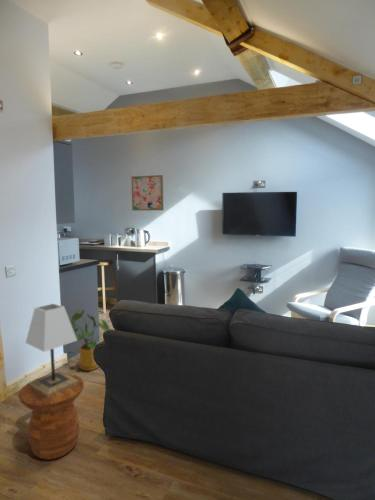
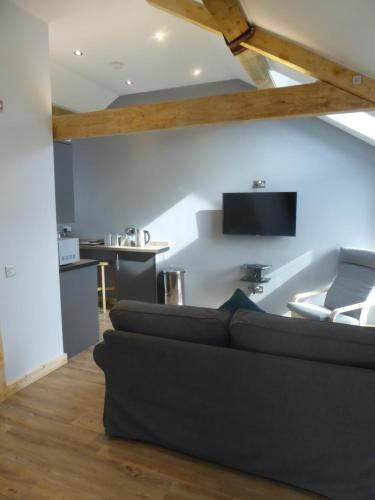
- lamp (51, 346)
- wall art (147, 193)
- side table (53, 417)
- house plant (86, 341)
